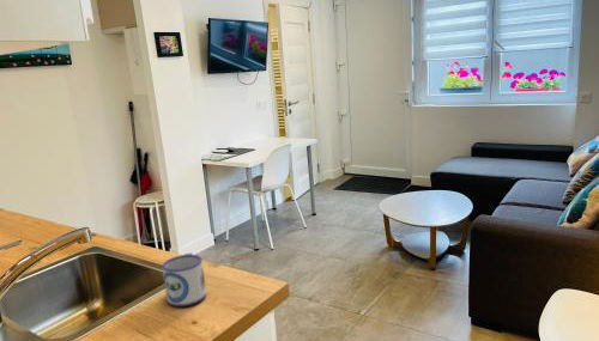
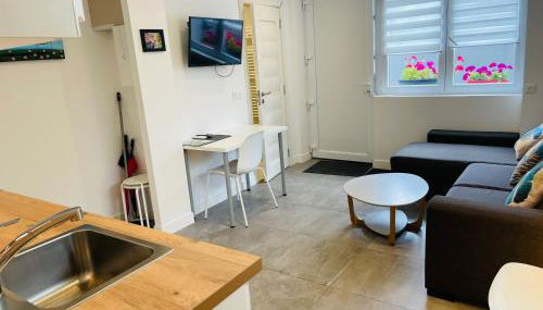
- mug (186, 275)
